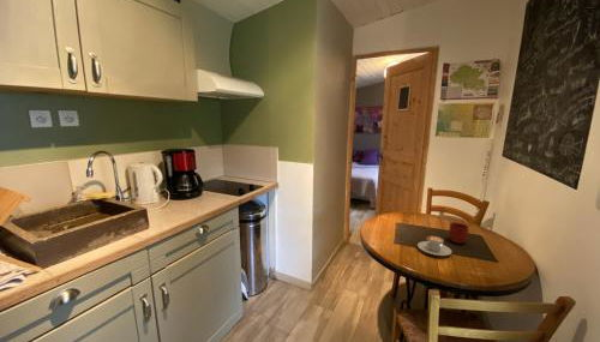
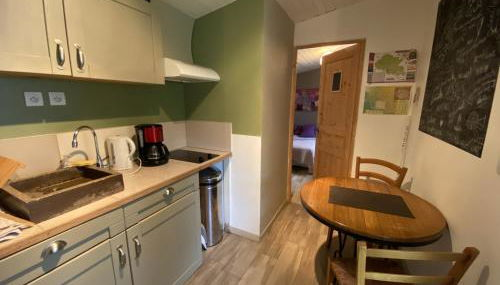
- coffee cup (434, 245)
- mug (457, 232)
